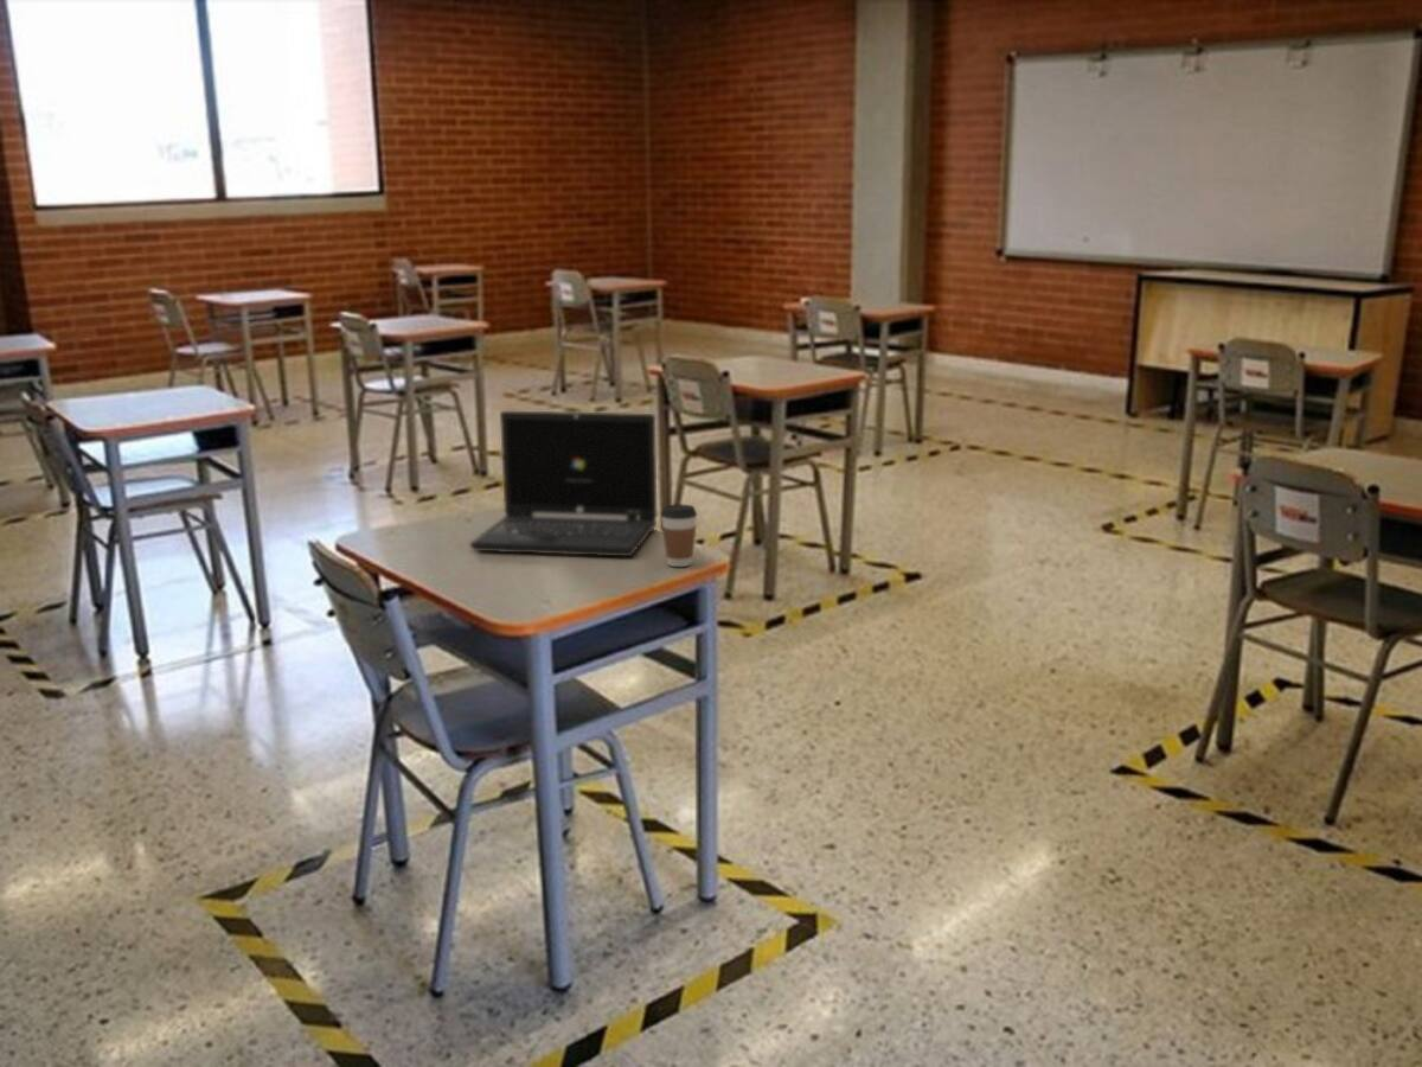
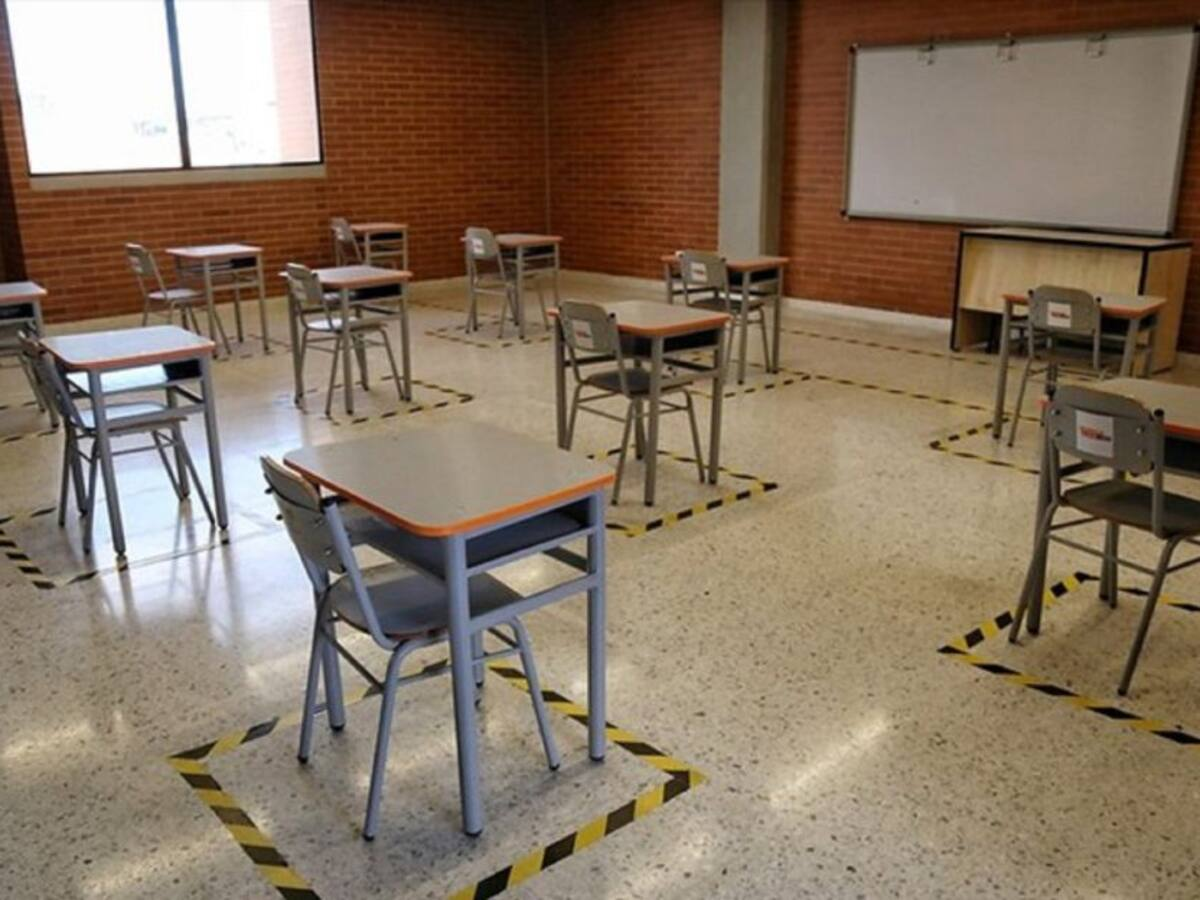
- laptop (564, 480)
- coffee cup (679, 535)
